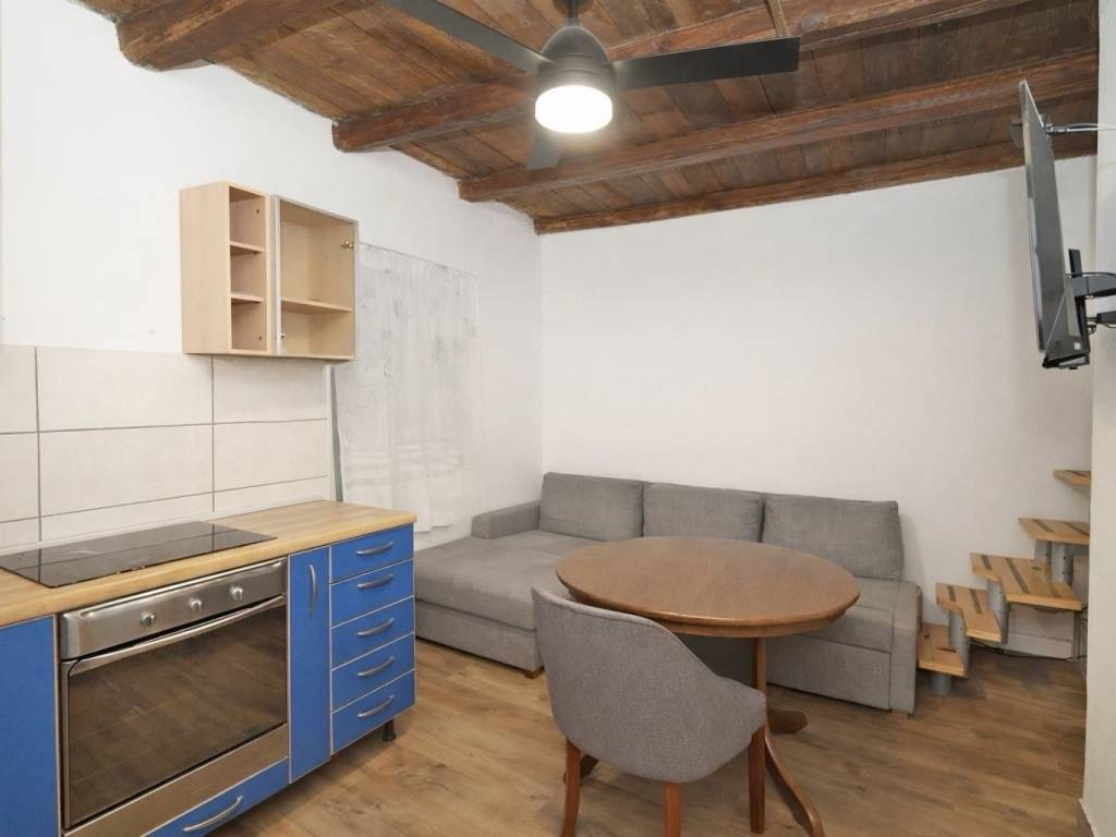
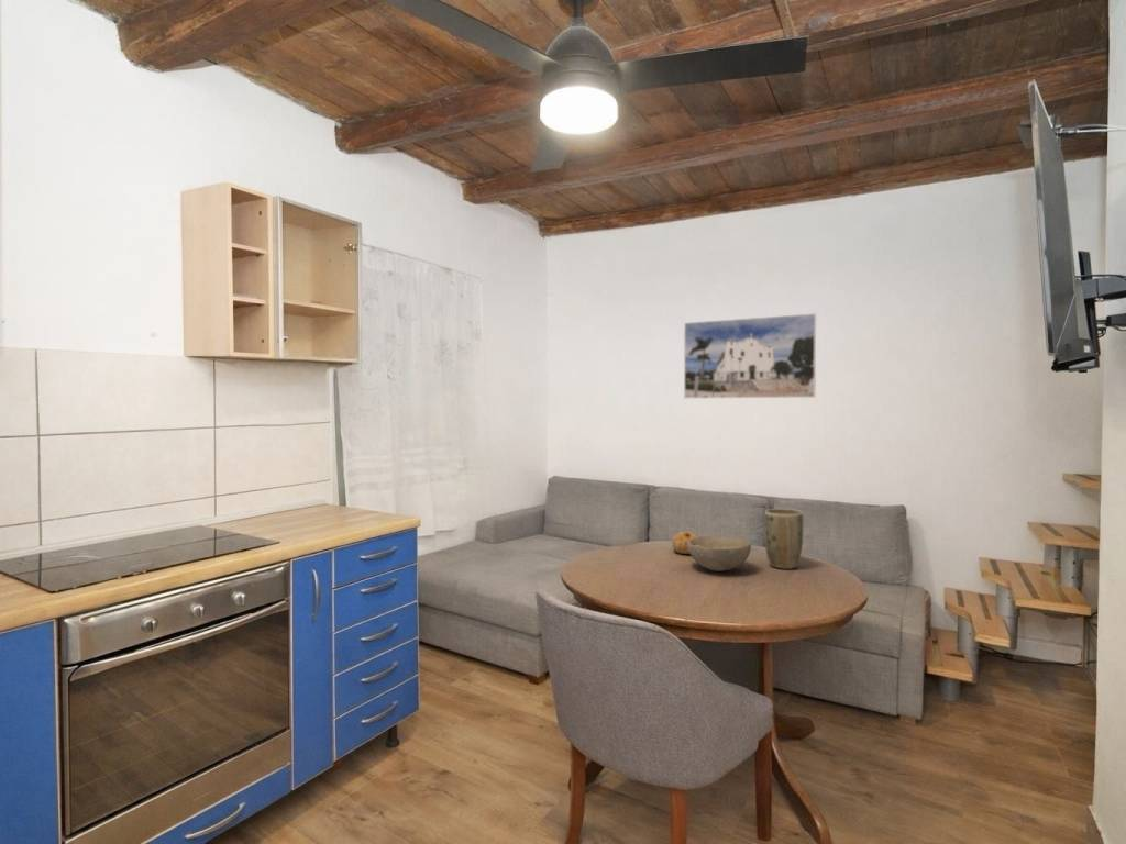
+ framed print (747, 358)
+ fruit (686, 542)
+ plant pot (783, 538)
+ bowl (718, 555)
